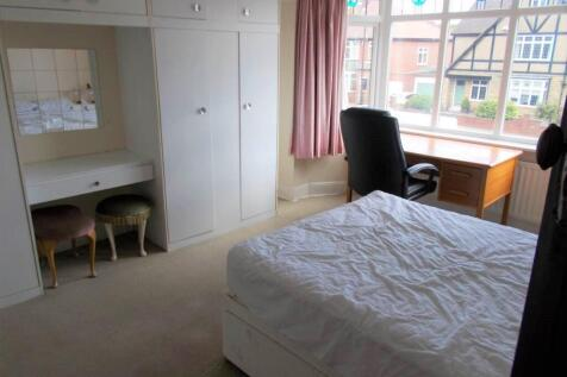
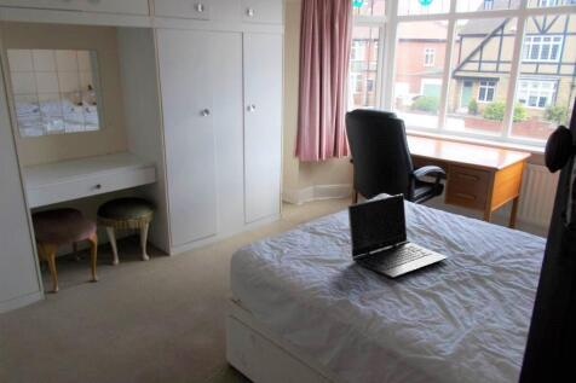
+ laptop computer (398, 233)
